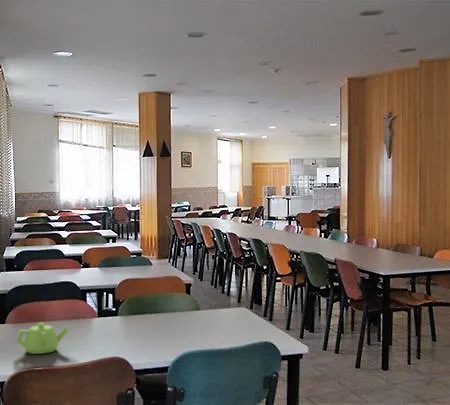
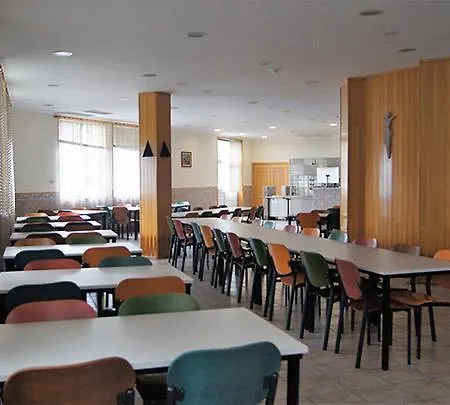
- teapot (43, 336)
